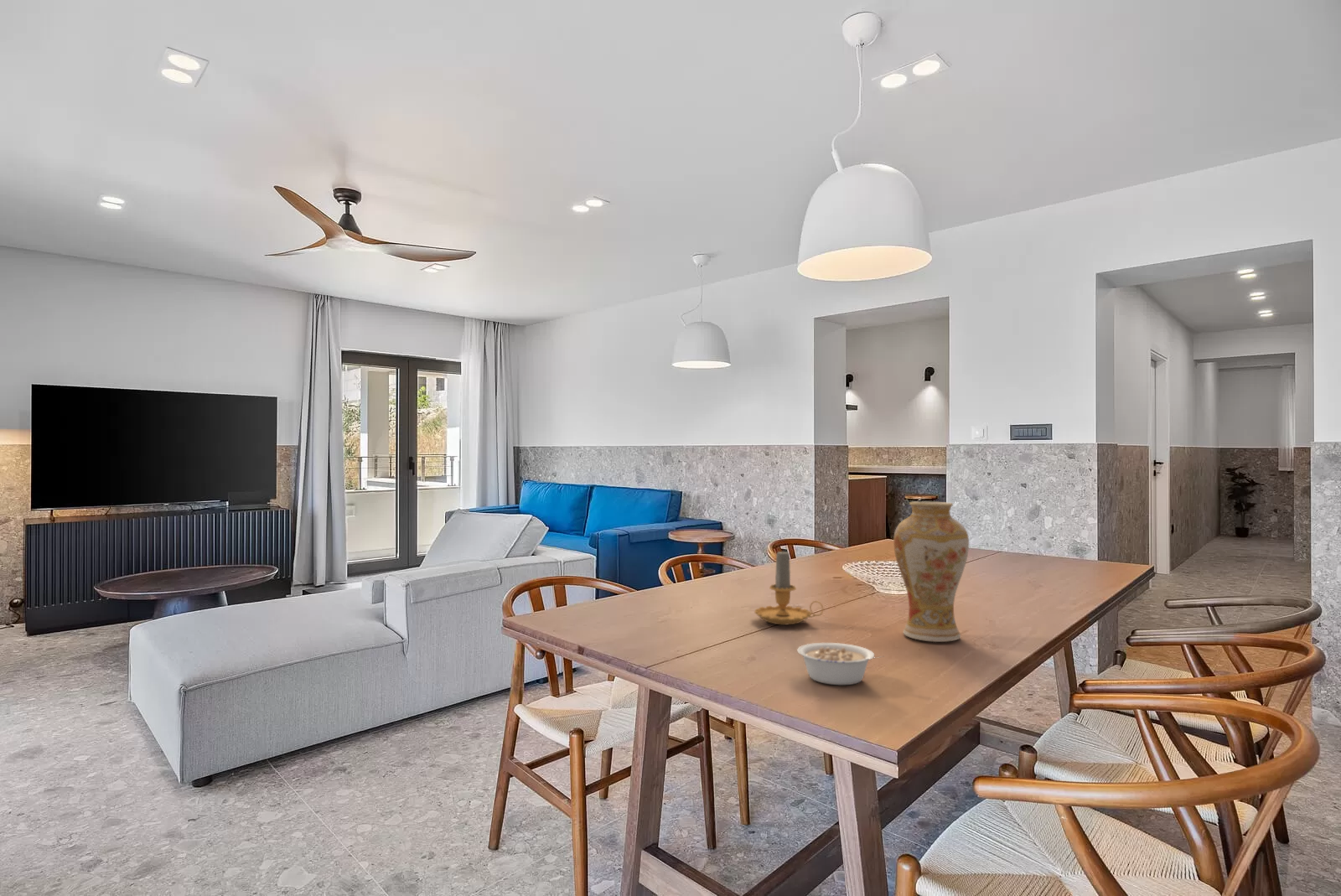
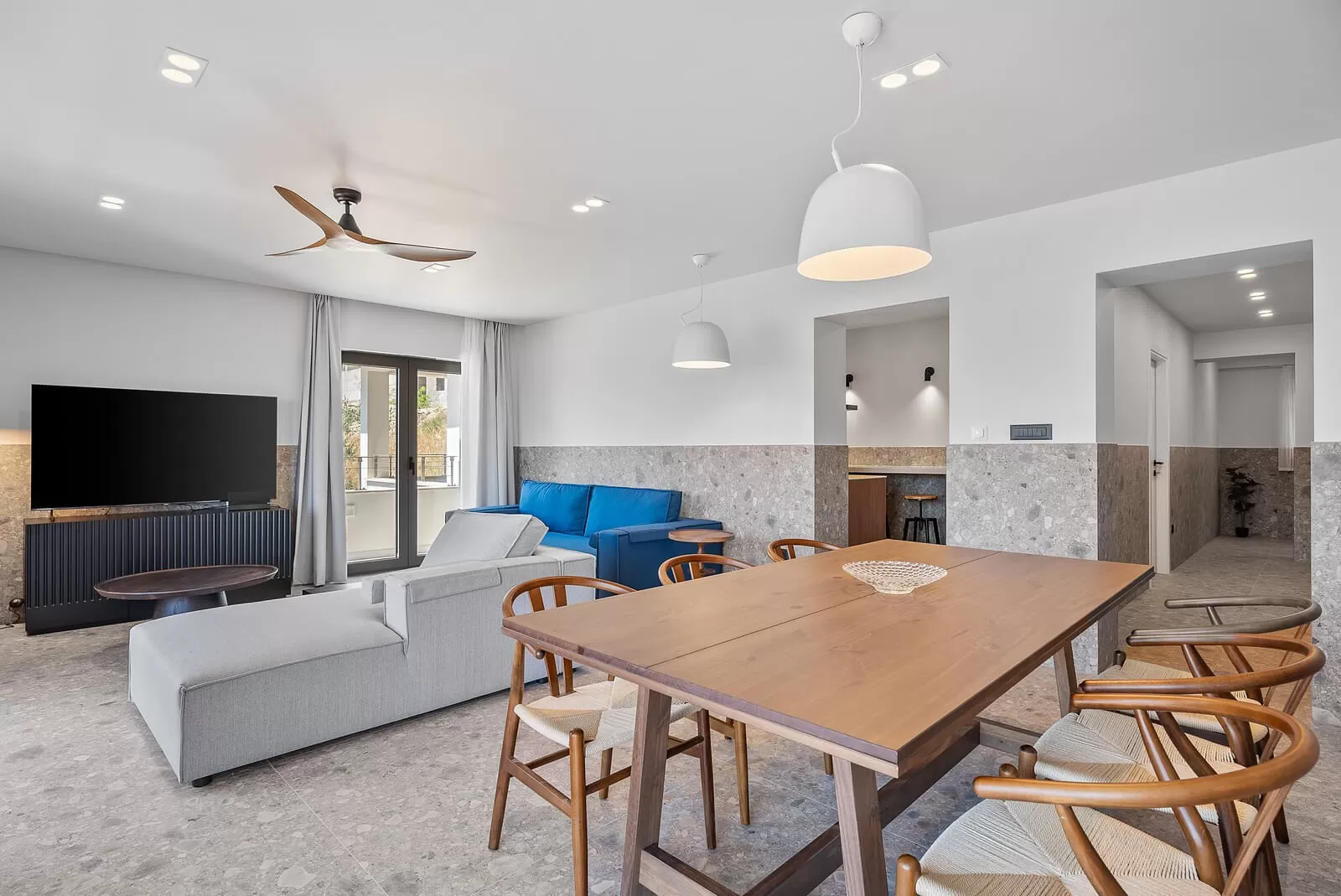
- vase (930, 568)
- legume (838, 662)
- candle (789, 585)
